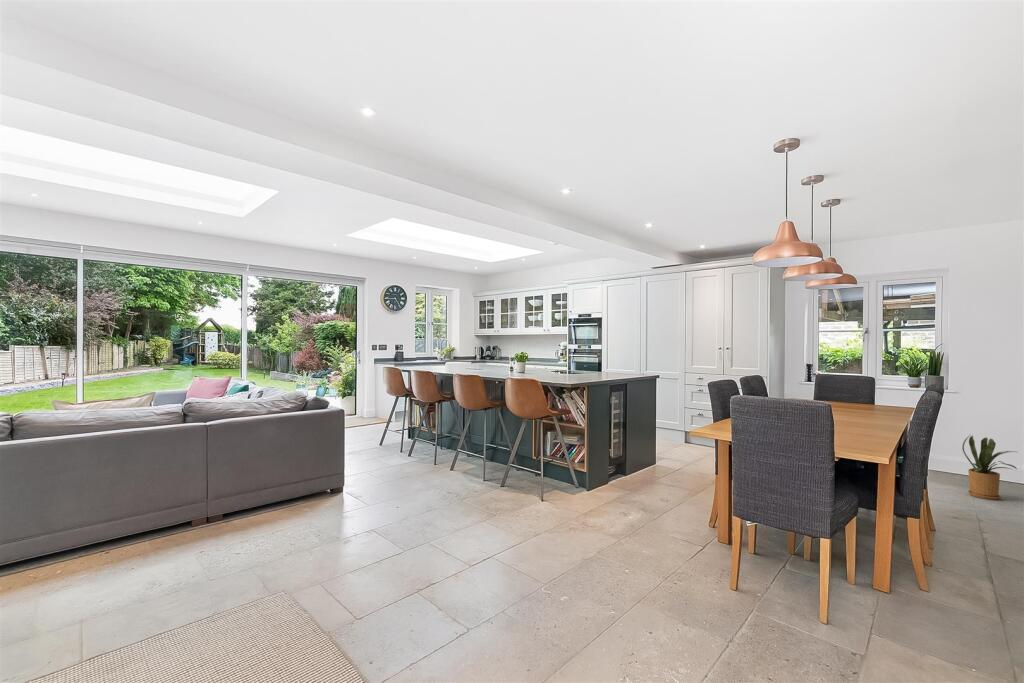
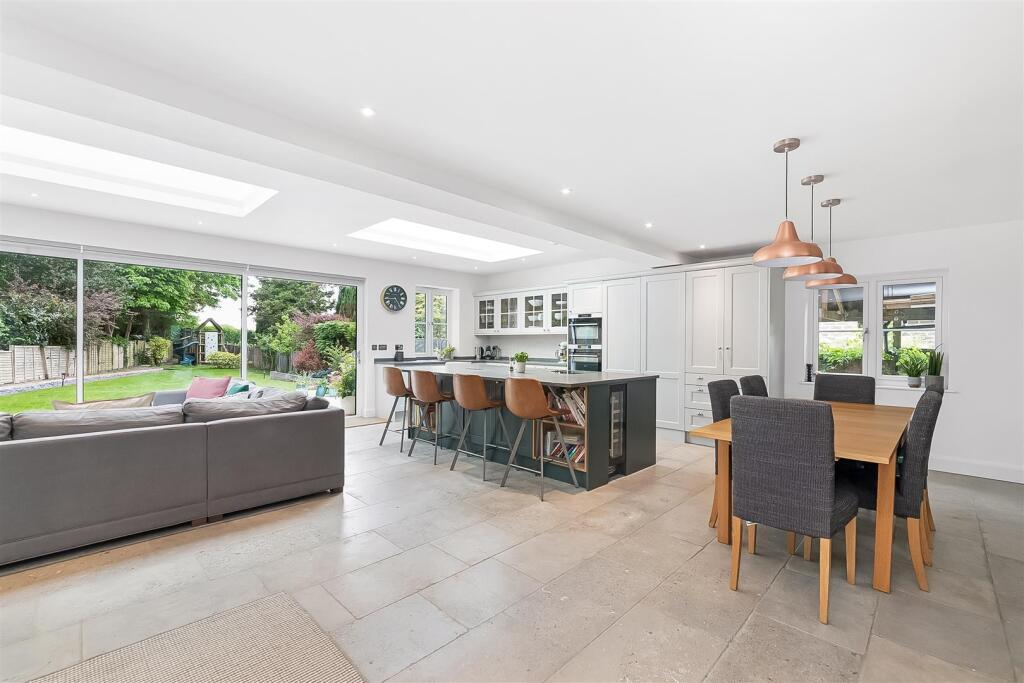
- house plant (989, 466)
